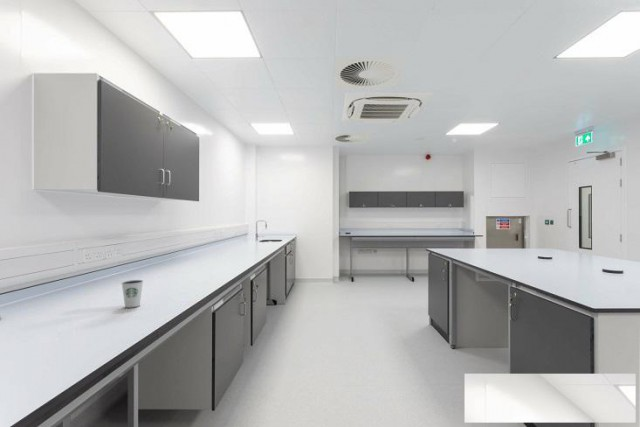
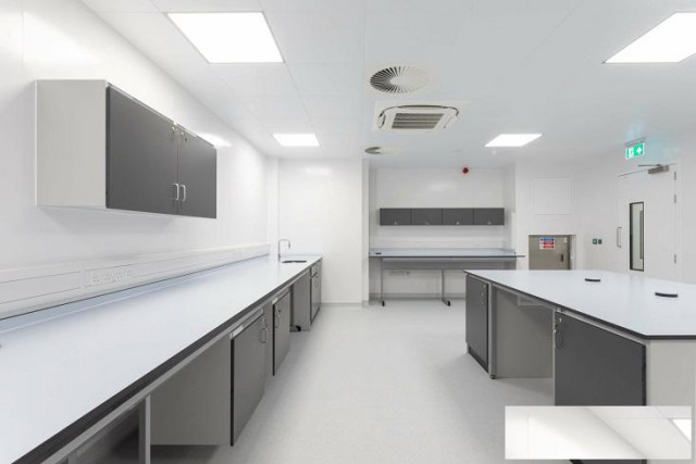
- dixie cup (132, 293)
